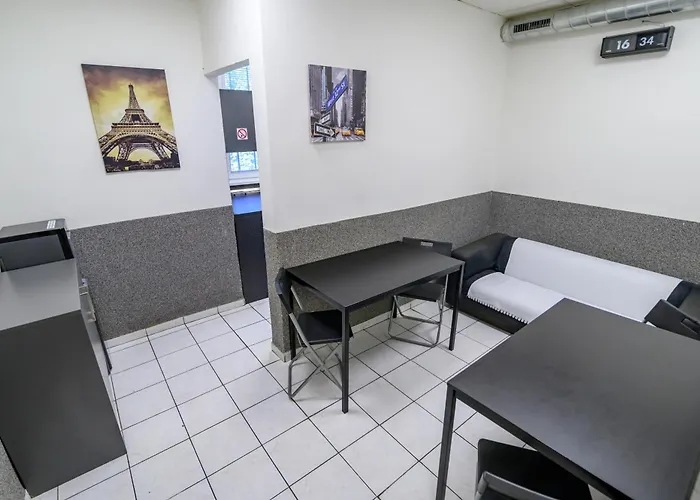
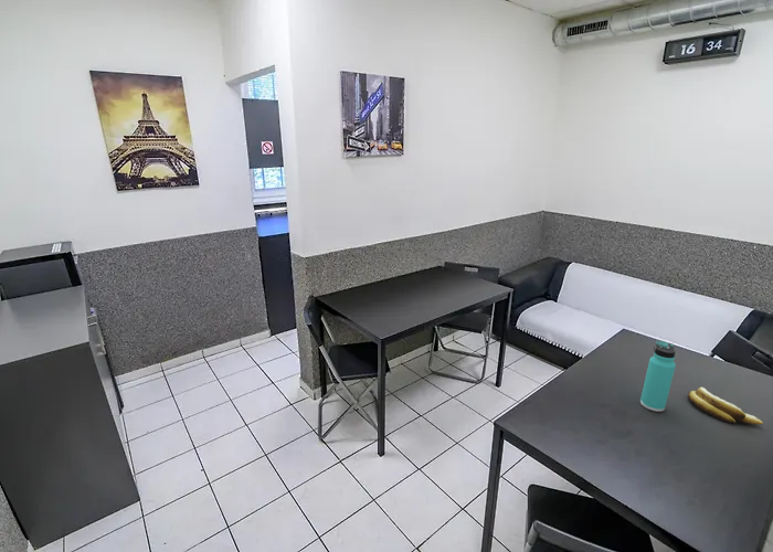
+ banana (722, 402)
+ thermos bottle (659, 374)
